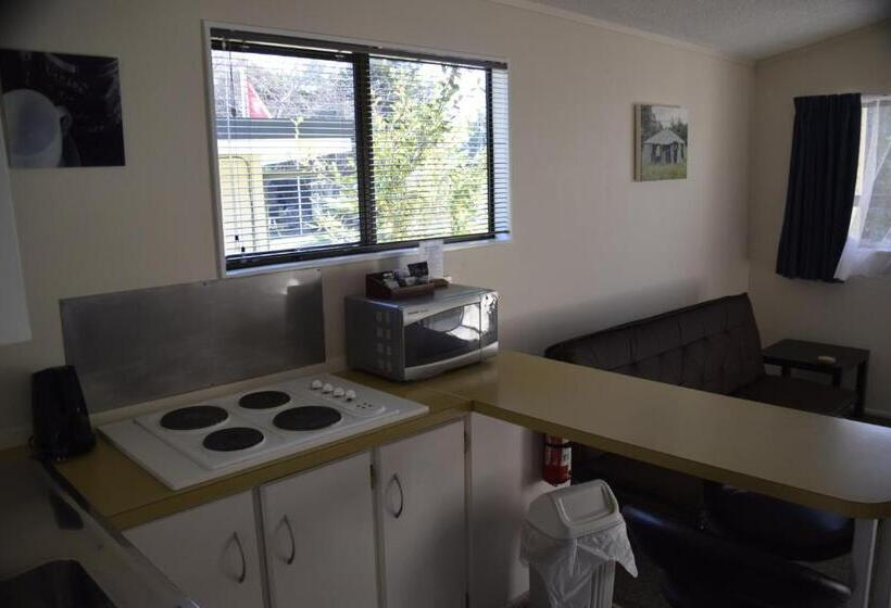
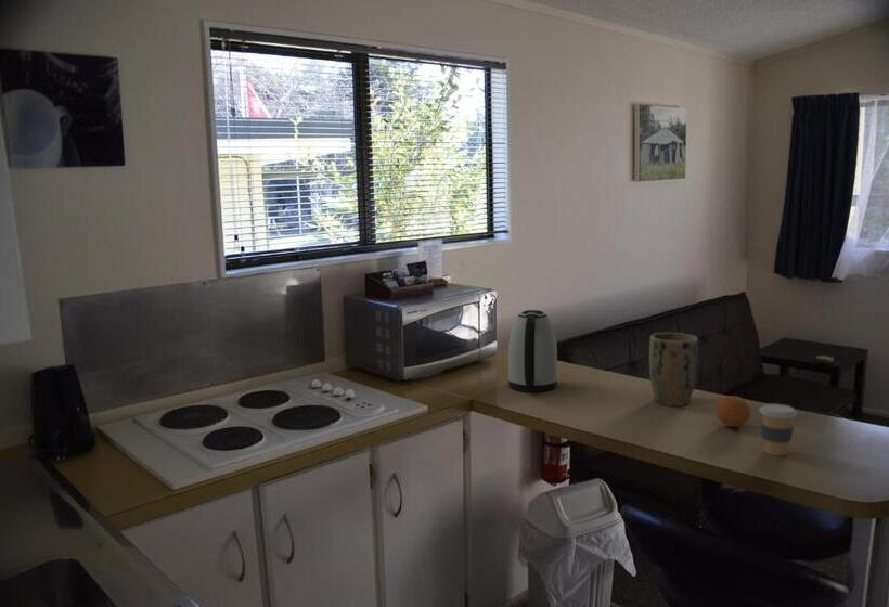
+ kettle (531, 350)
+ coffee cup (776, 429)
+ plant pot (672, 369)
+ fruit (733, 411)
